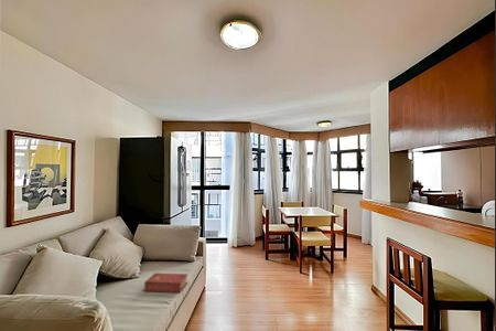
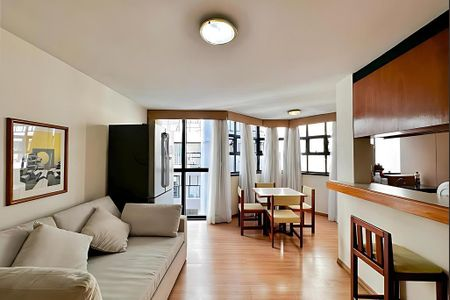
- book (166, 282)
